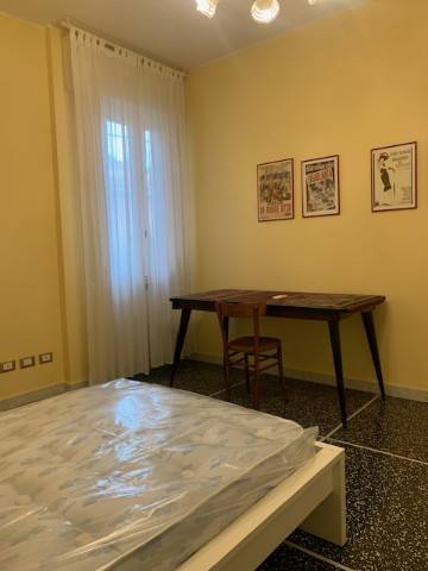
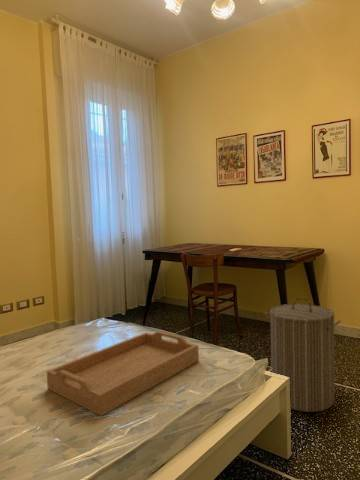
+ serving tray (128, 362)
+ laundry hamper (301, 347)
